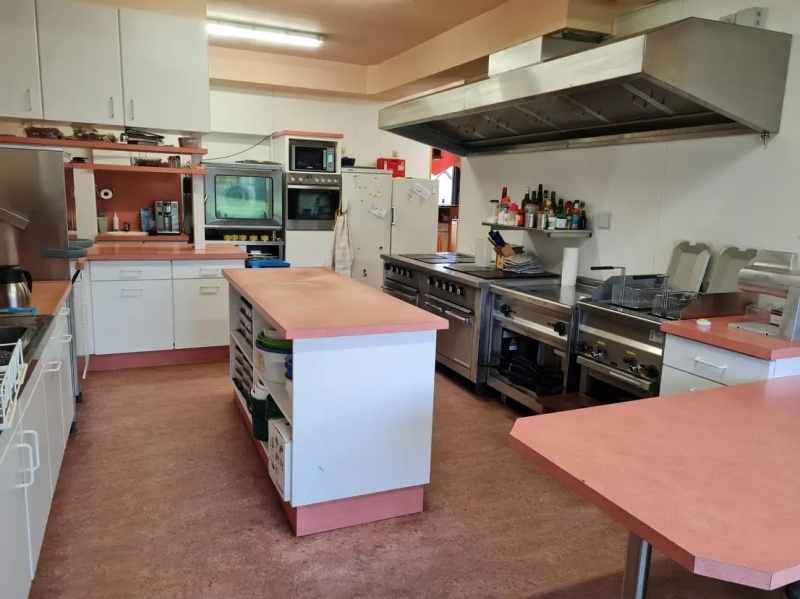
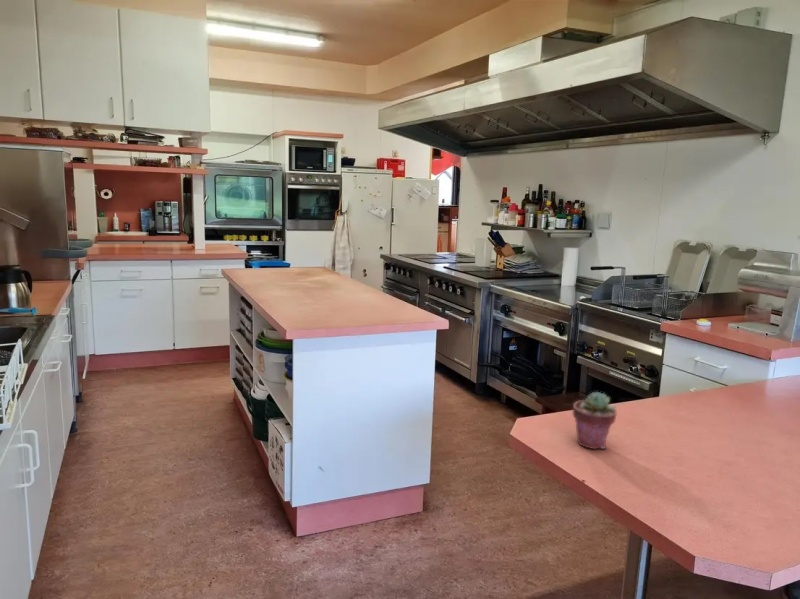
+ potted succulent (593, 418)
